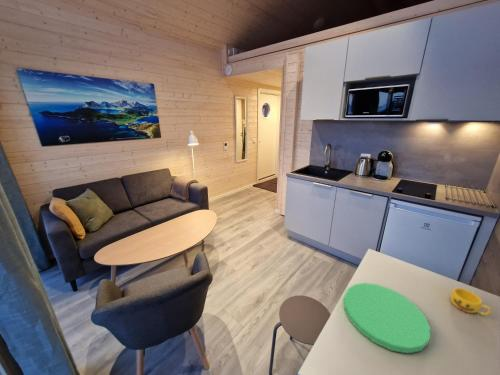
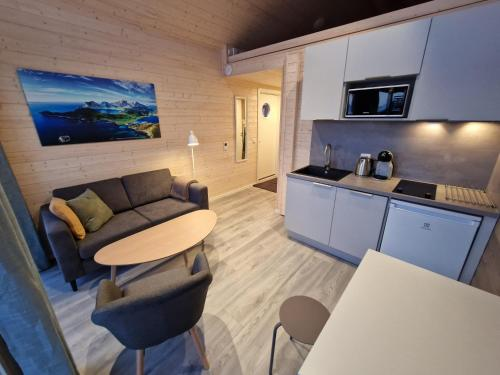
- cup (469, 303)
- plate (383, 312)
